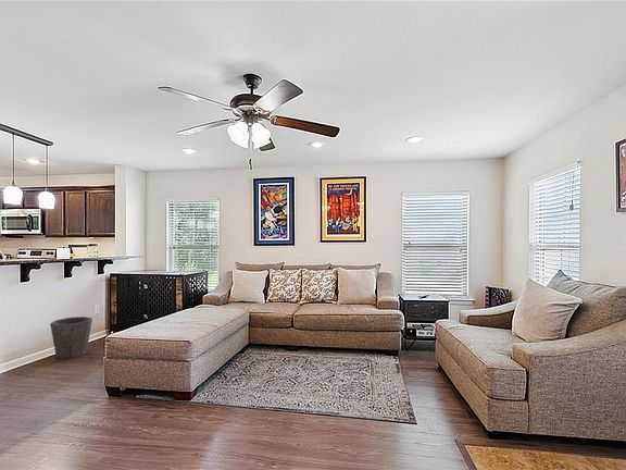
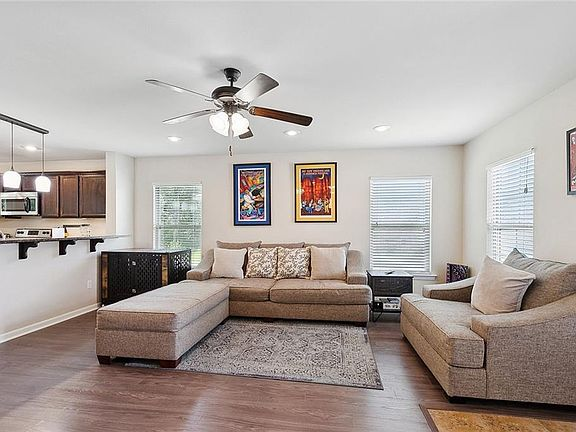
- waste bin (72, 337)
